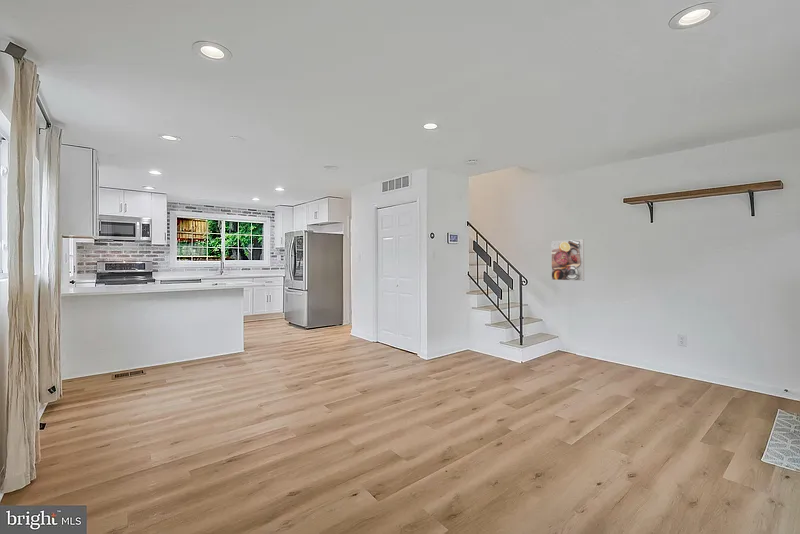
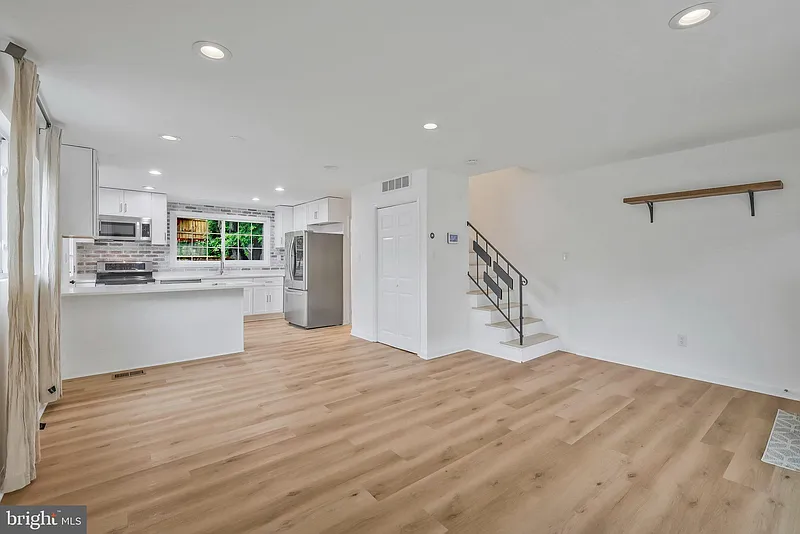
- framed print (567, 260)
